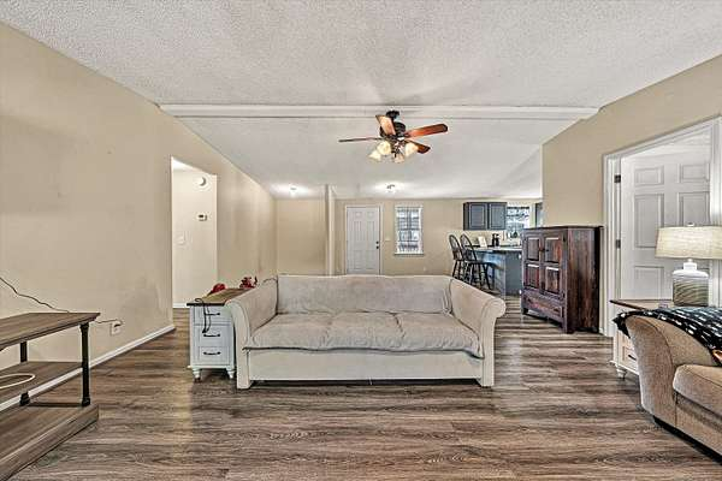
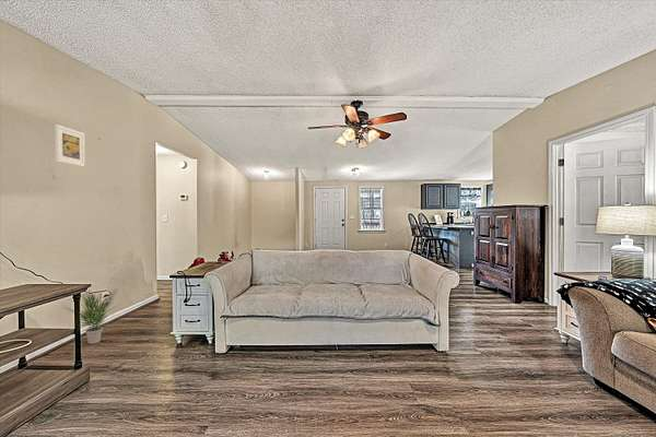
+ potted plant (94, 316)
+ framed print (70, 146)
